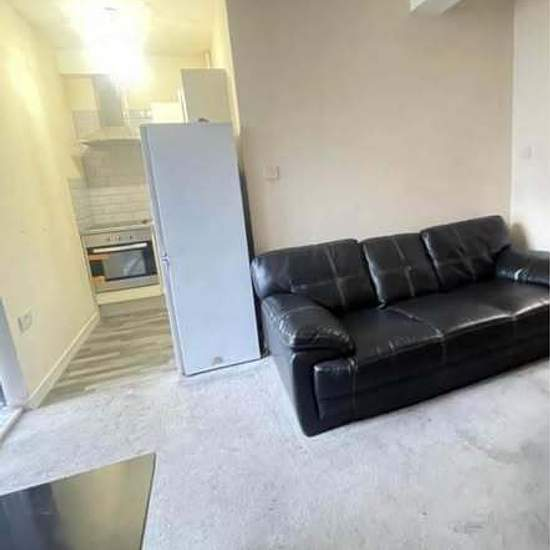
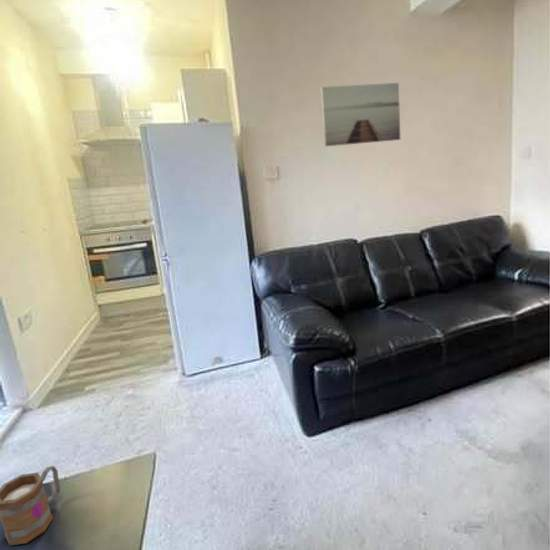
+ wall art (361, 114)
+ mug (32, 500)
